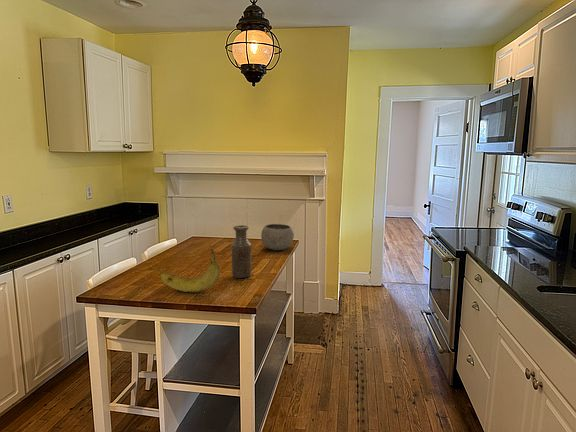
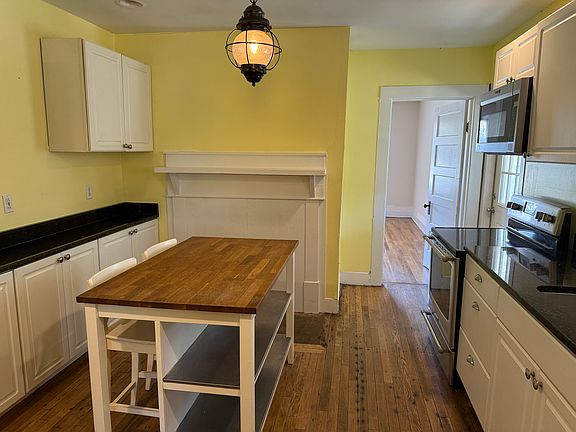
- banana (189, 278)
- bowl (277, 237)
- bottle (241, 251)
